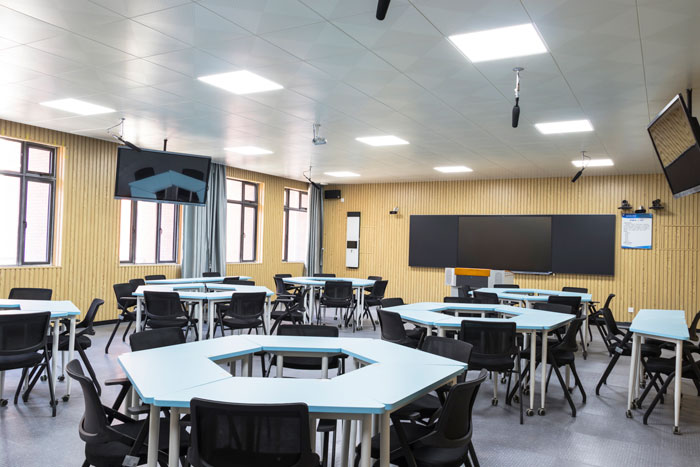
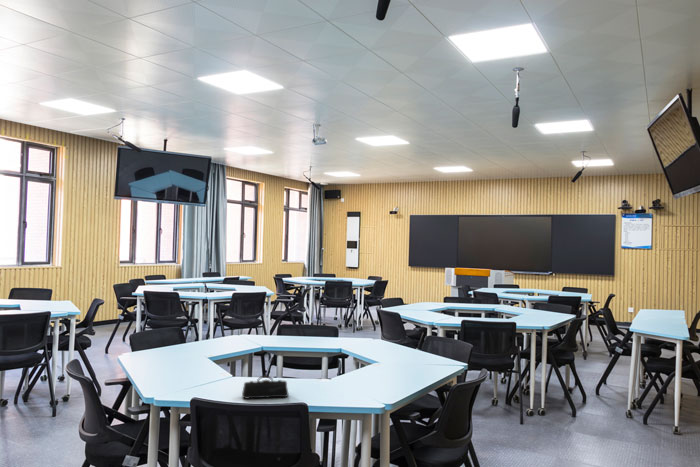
+ pencil case (265, 385)
